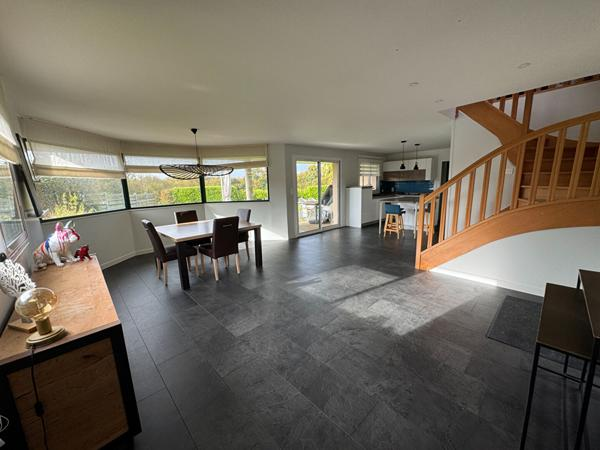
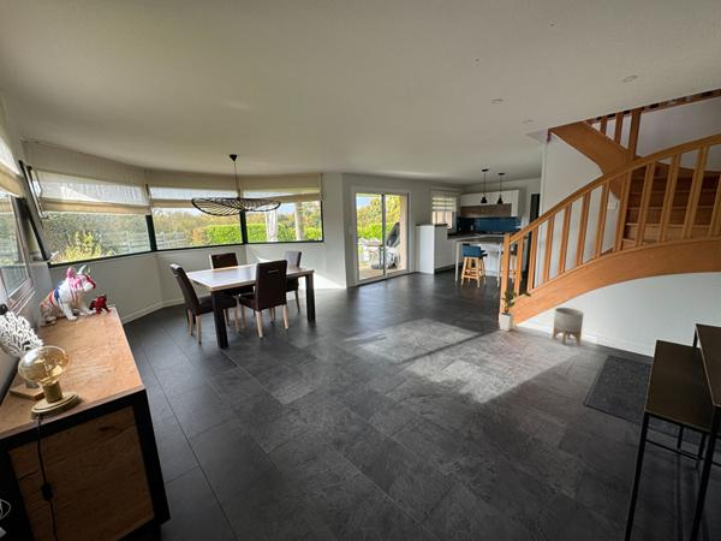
+ planter (567, 326)
+ house plant (508, 310)
